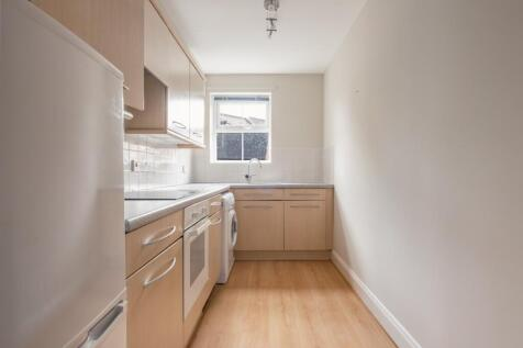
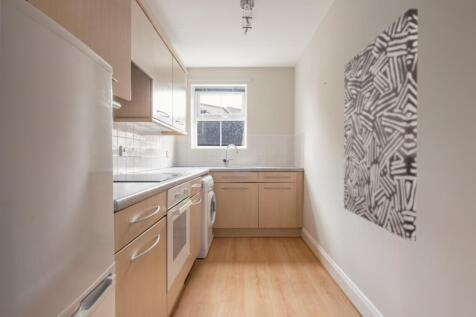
+ wall art (371, 132)
